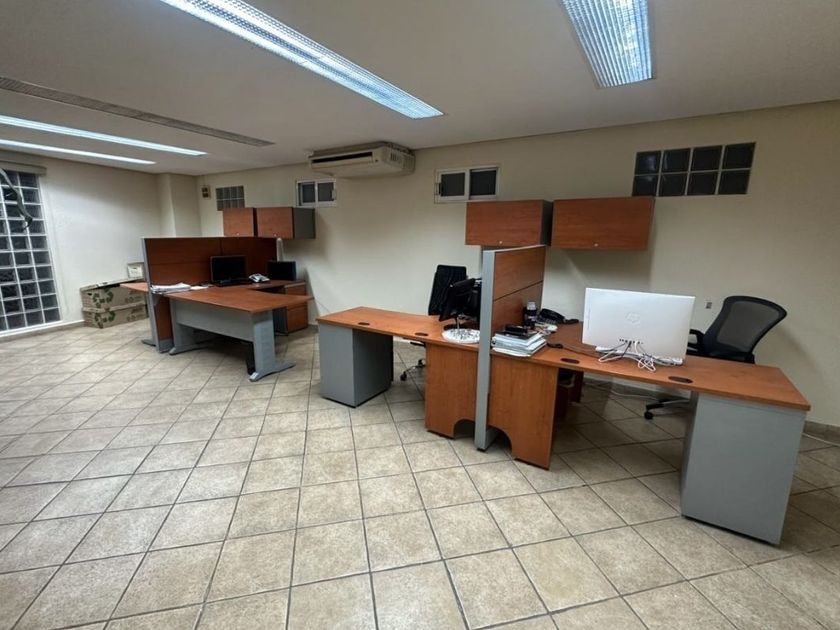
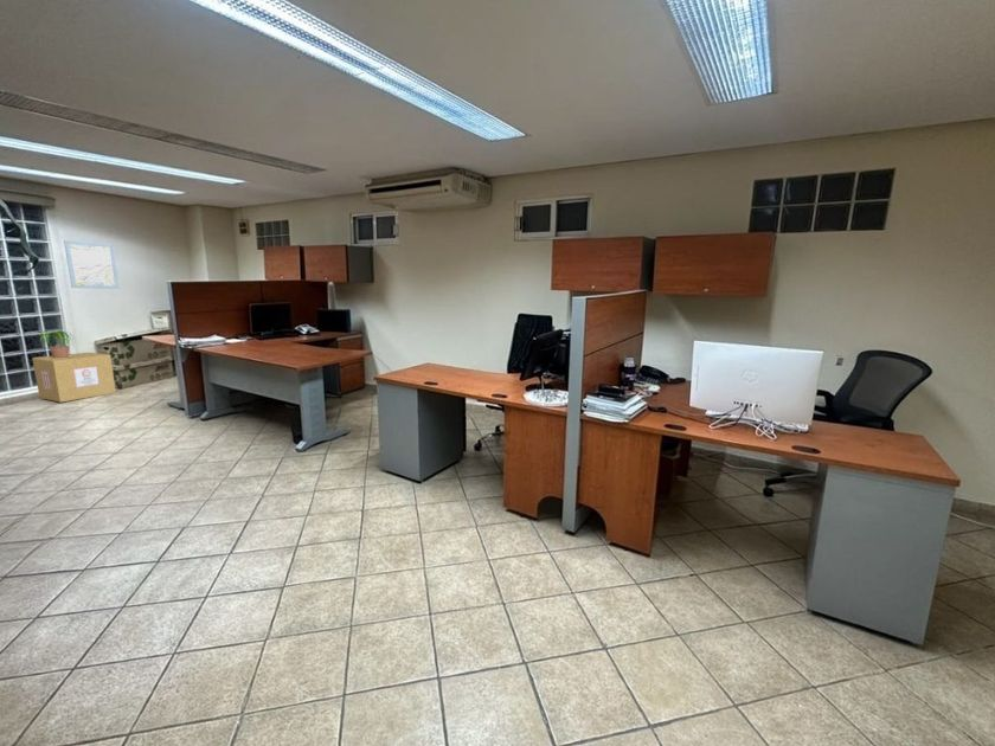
+ potted plant (58, 343)
+ wall art (92, 265)
+ cardboard box (76, 375)
